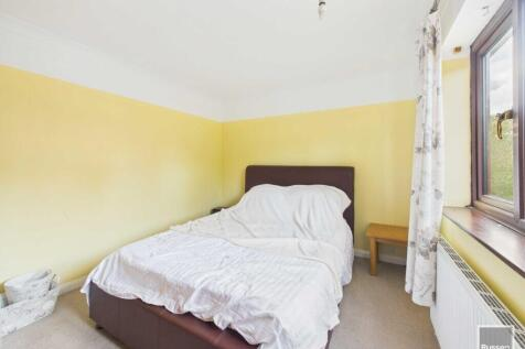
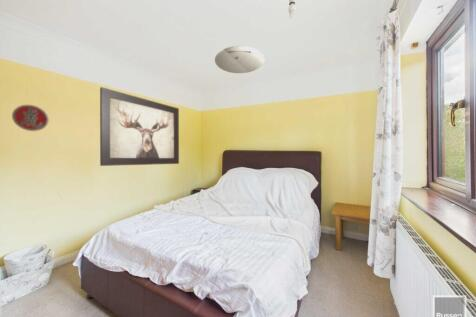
+ wall art (146, 132)
+ decorative plate (31, 118)
+ ceiling light (239, 61)
